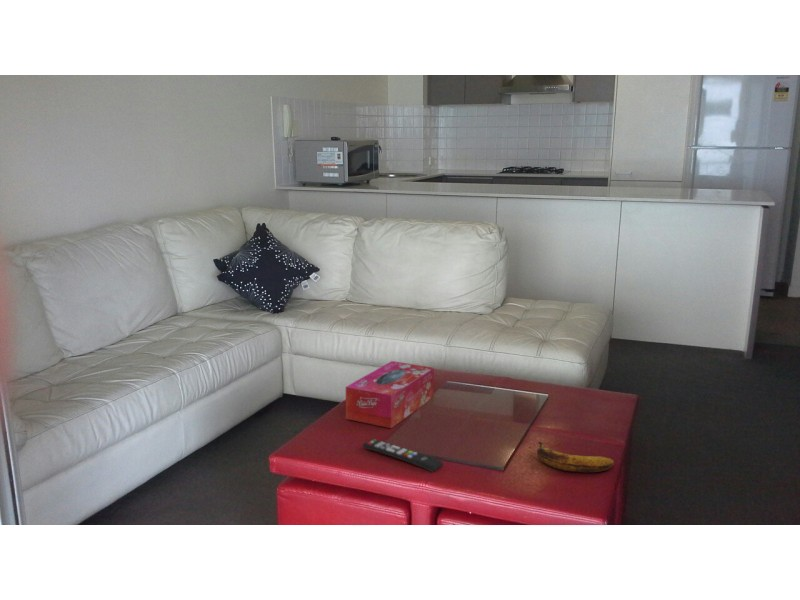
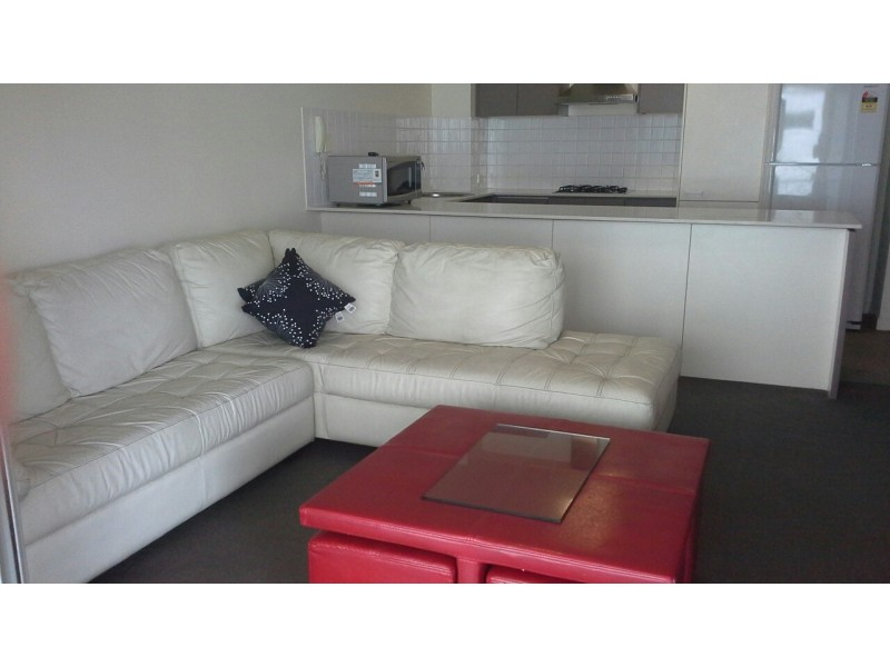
- remote control (401, 454)
- tissue box (391, 392)
- banana (573, 457)
